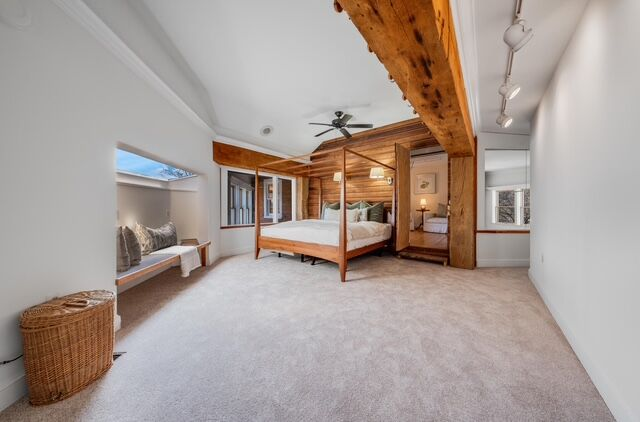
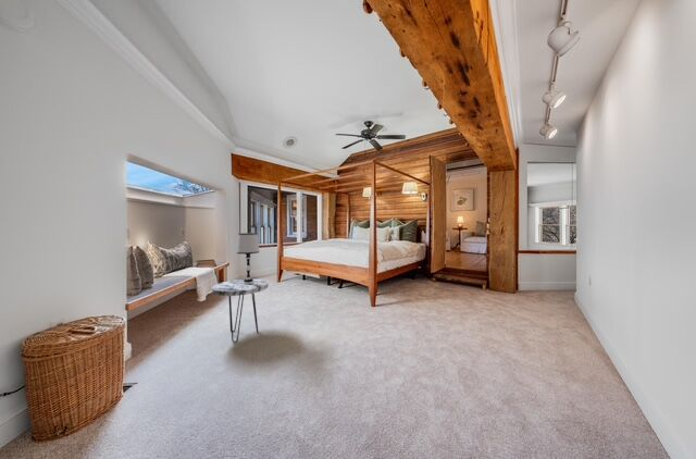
+ table lamp (248, 258)
+ side table (241, 309)
